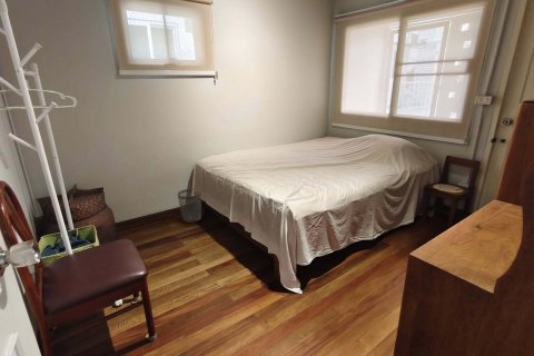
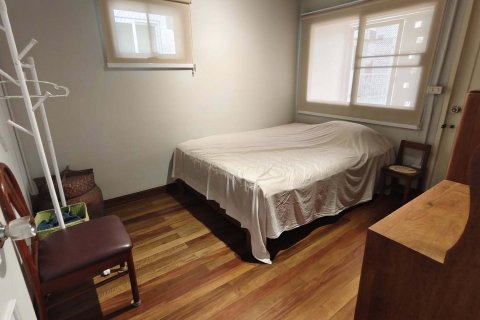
- wastebasket (190, 205)
